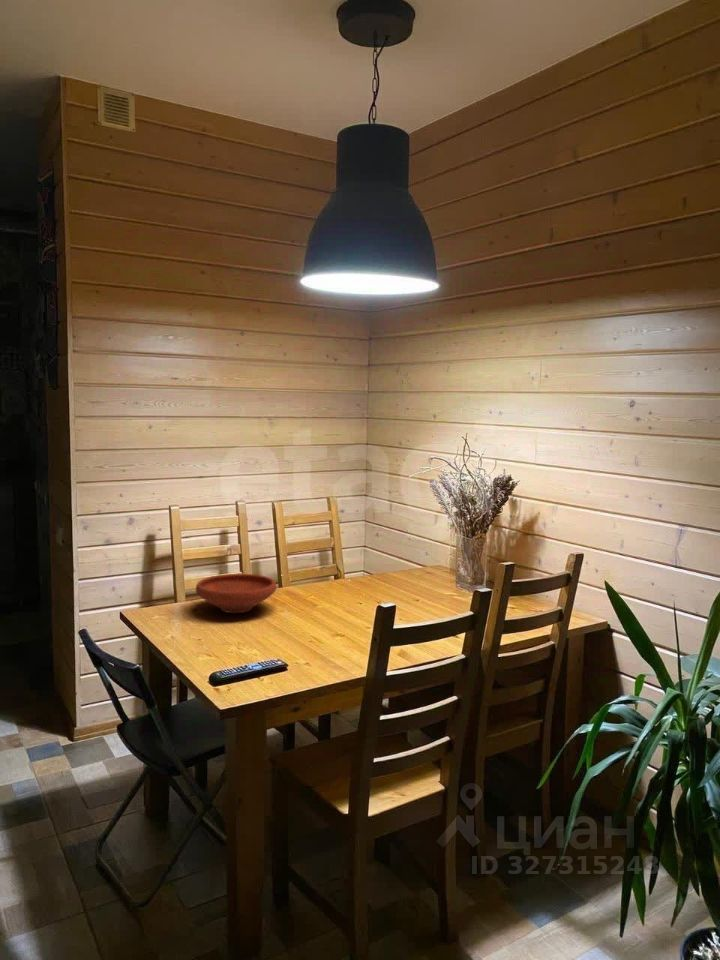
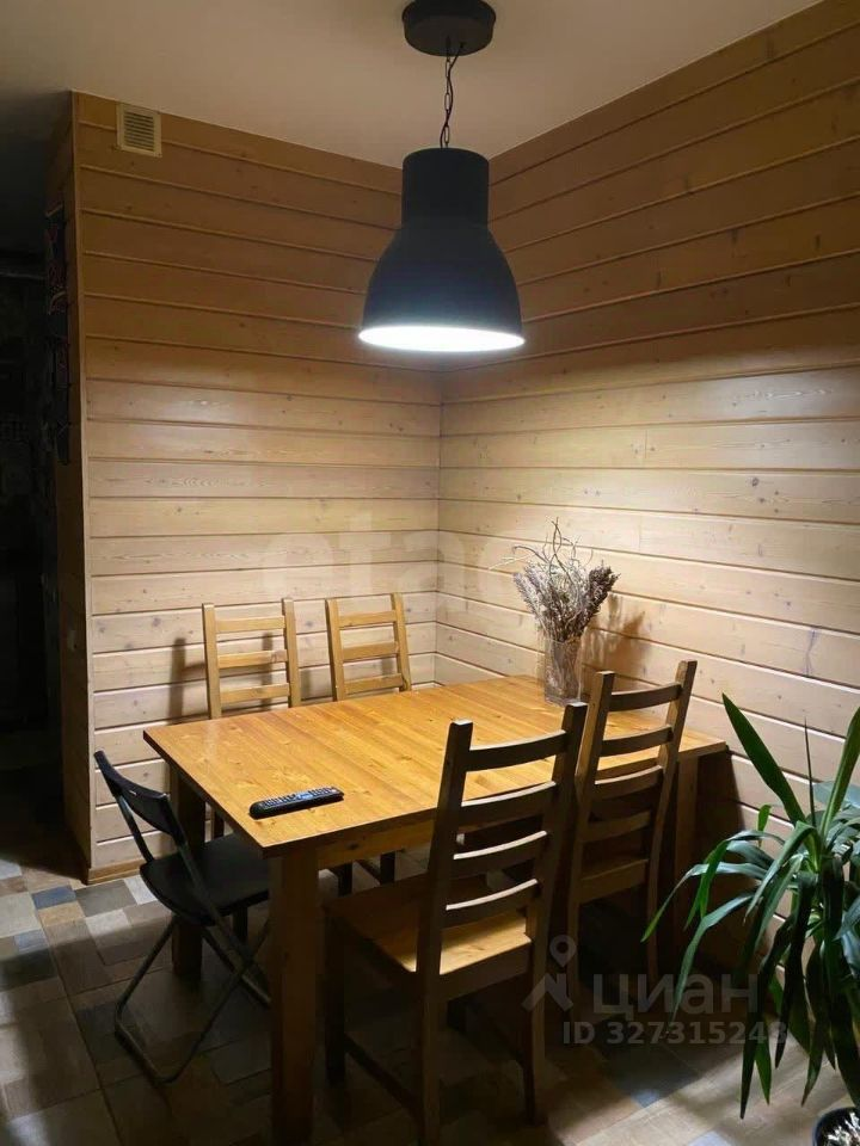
- bowl (236, 596)
